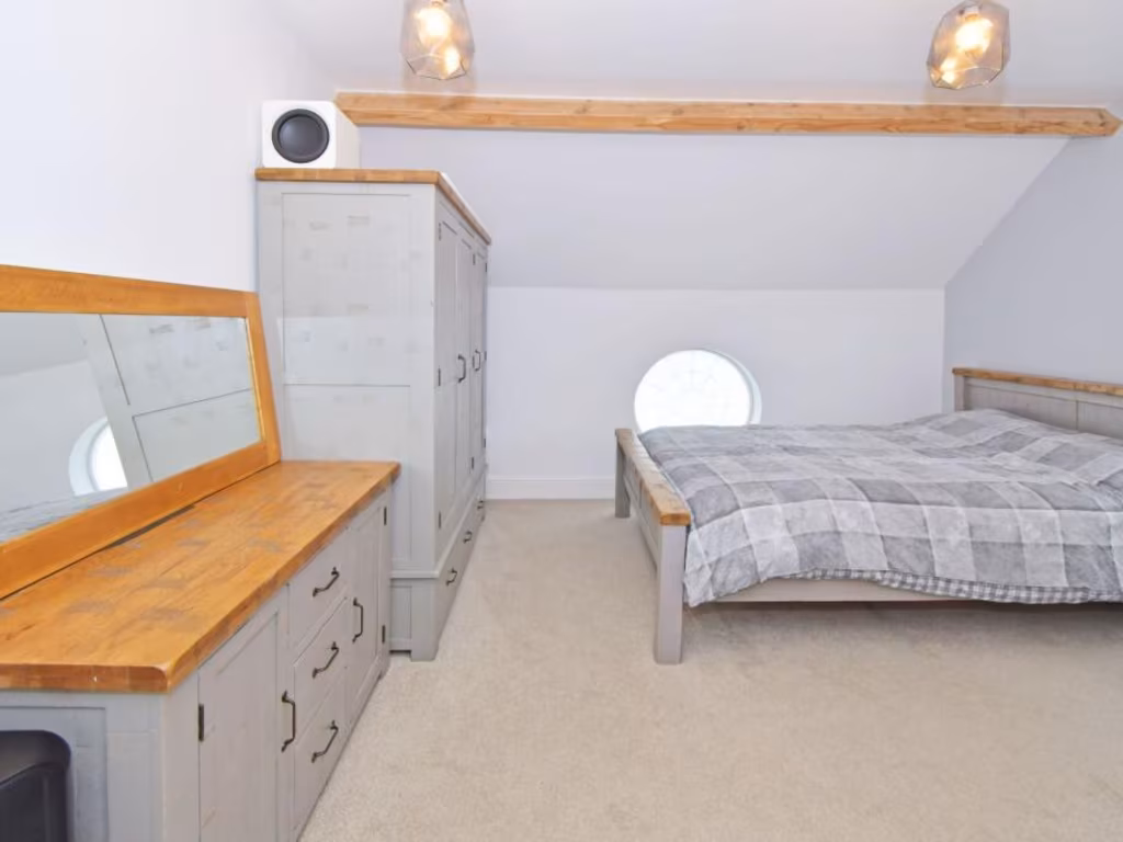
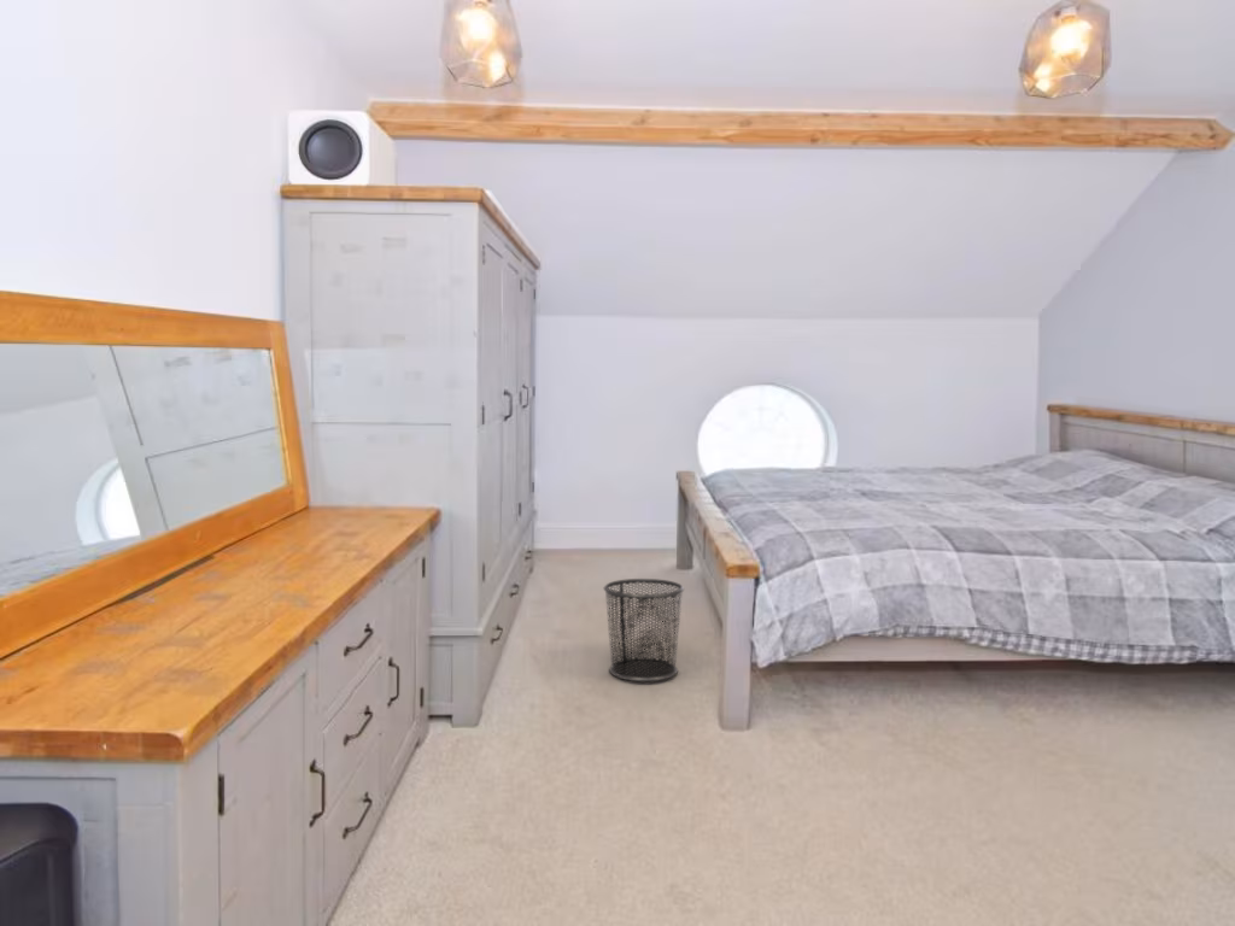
+ waste bin (643, 629)
